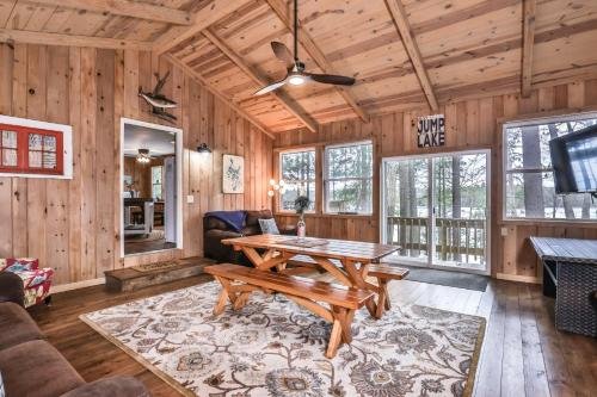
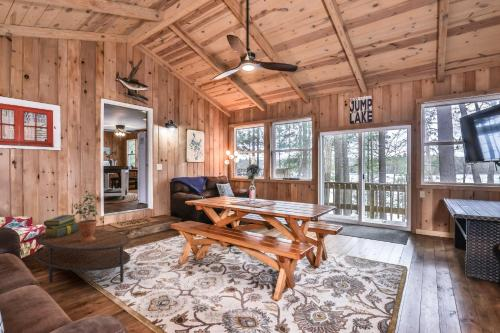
+ stack of books (61, 225)
+ potted plant (85, 216)
+ coffee table (82, 254)
